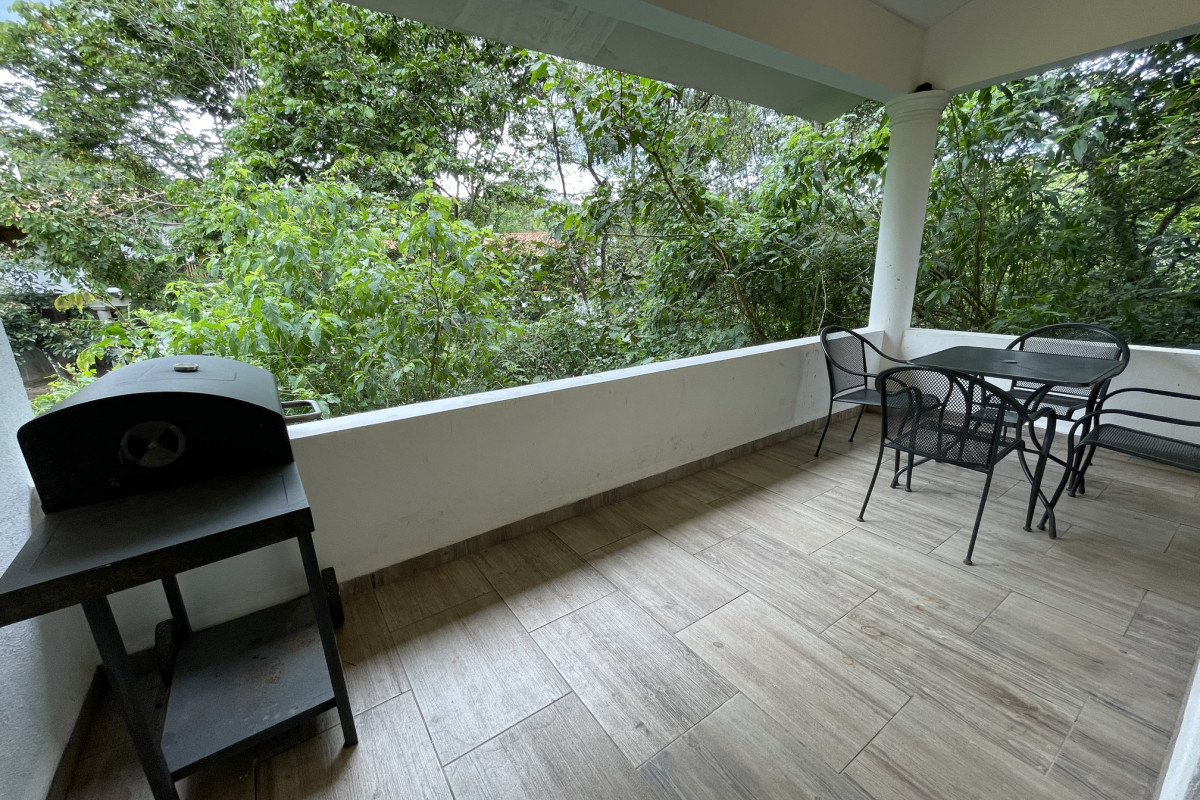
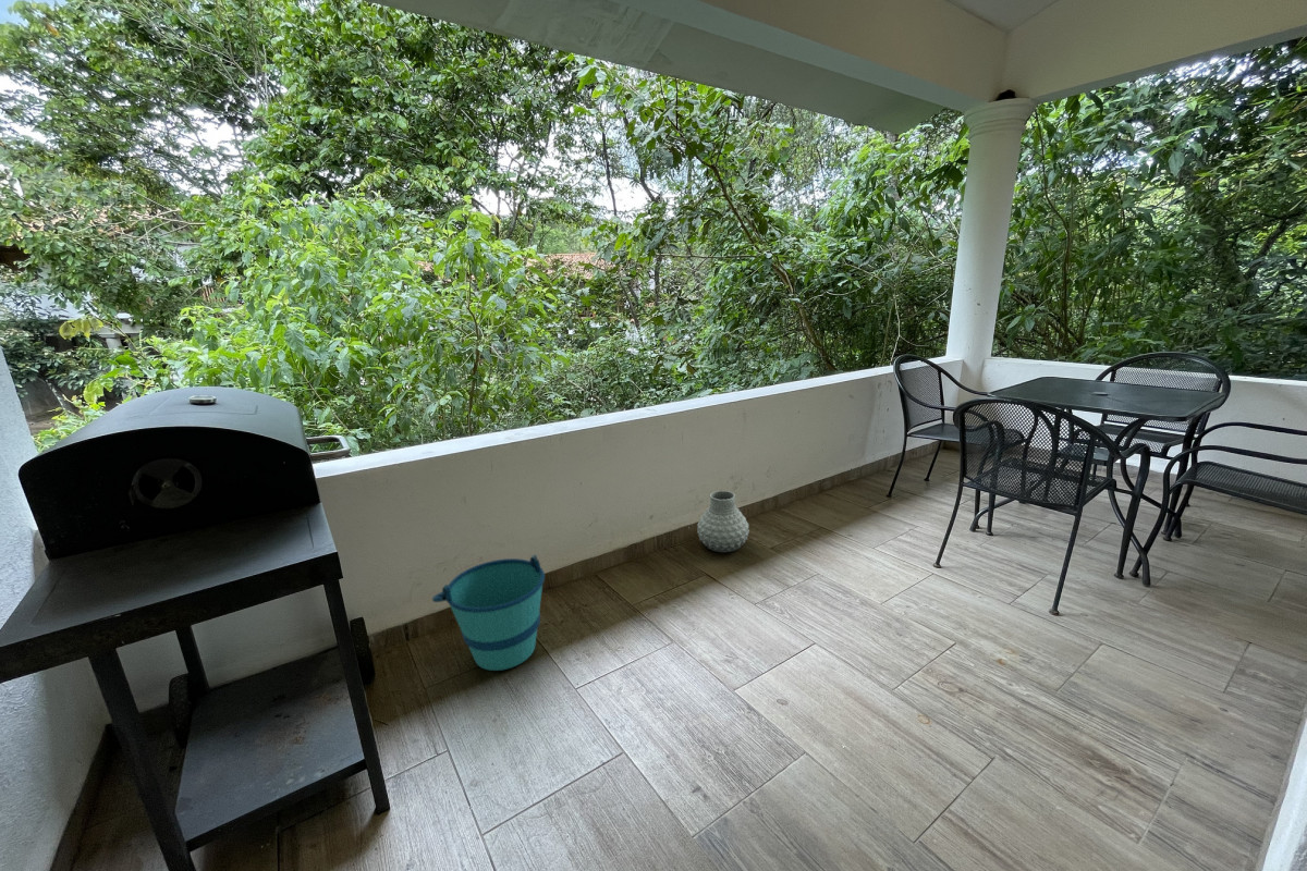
+ vase (722, 519)
+ bucket (493, 605)
